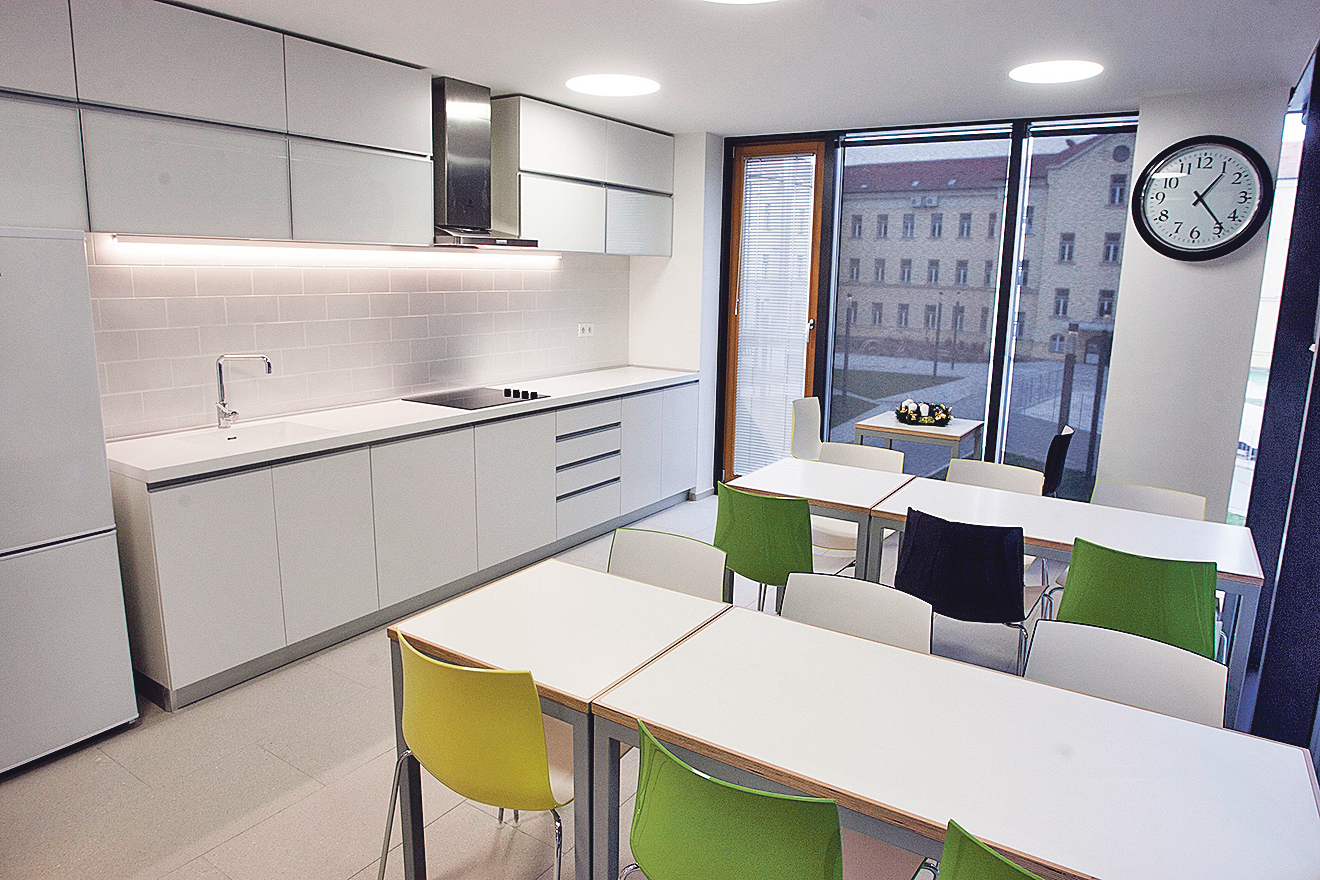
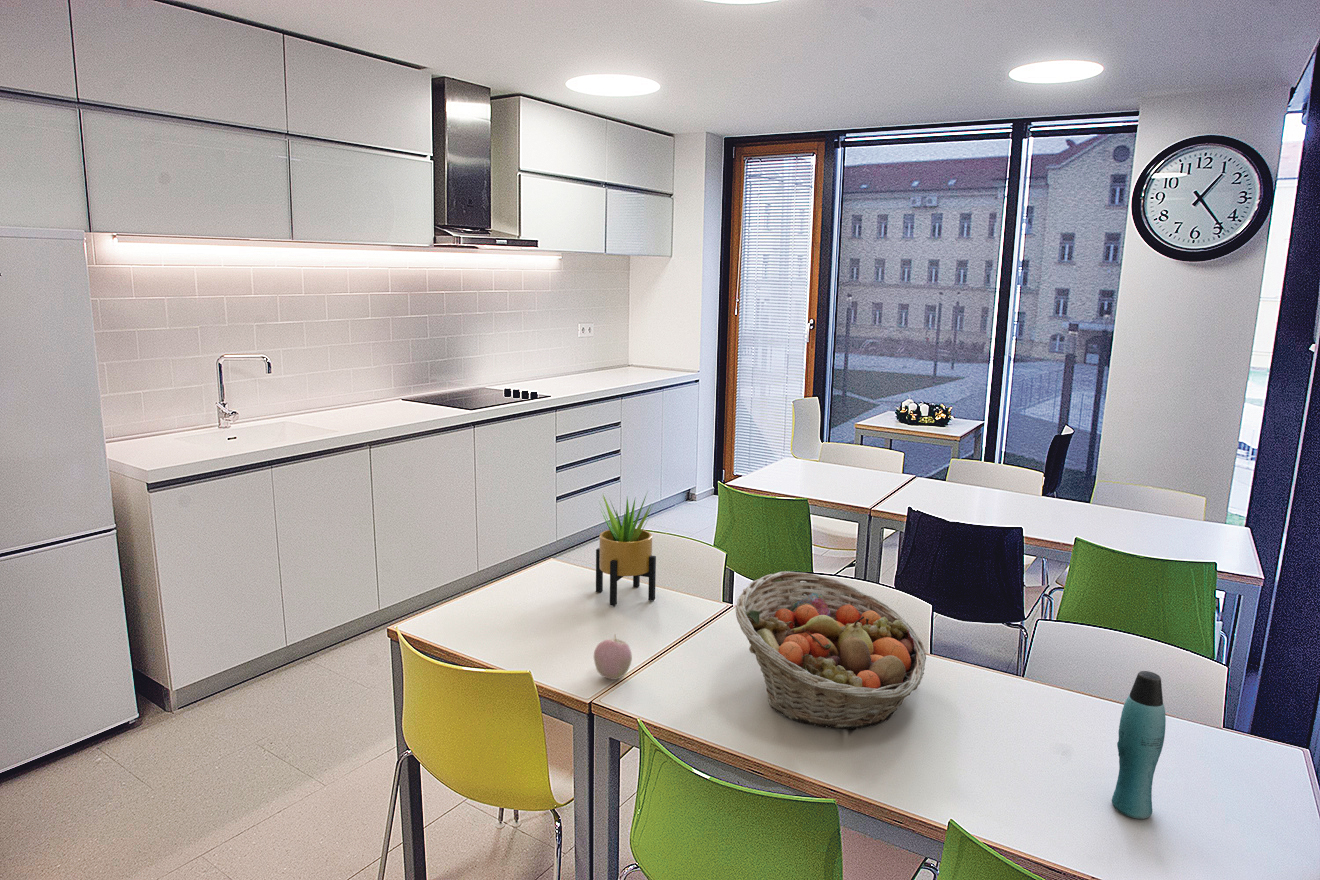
+ apple (612, 656)
+ bottle (1140, 742)
+ fruit basket (830, 645)
+ potted plant (626, 543)
